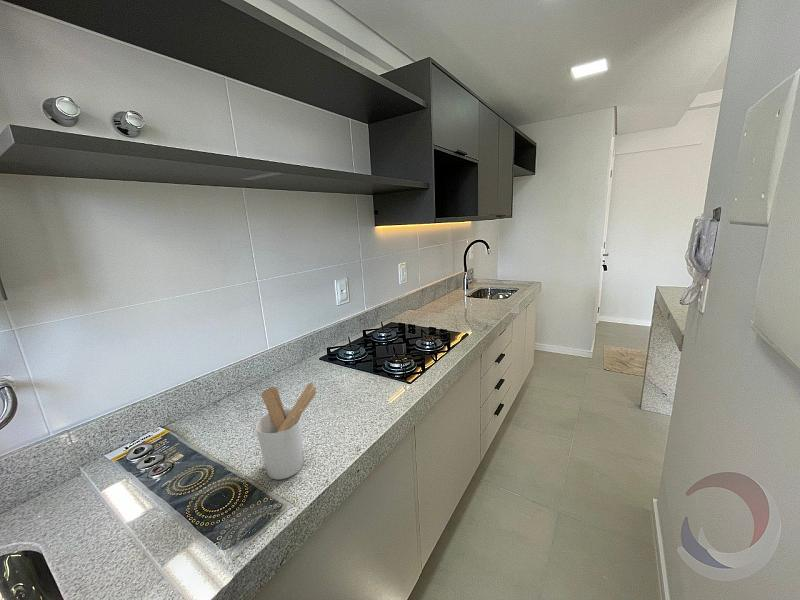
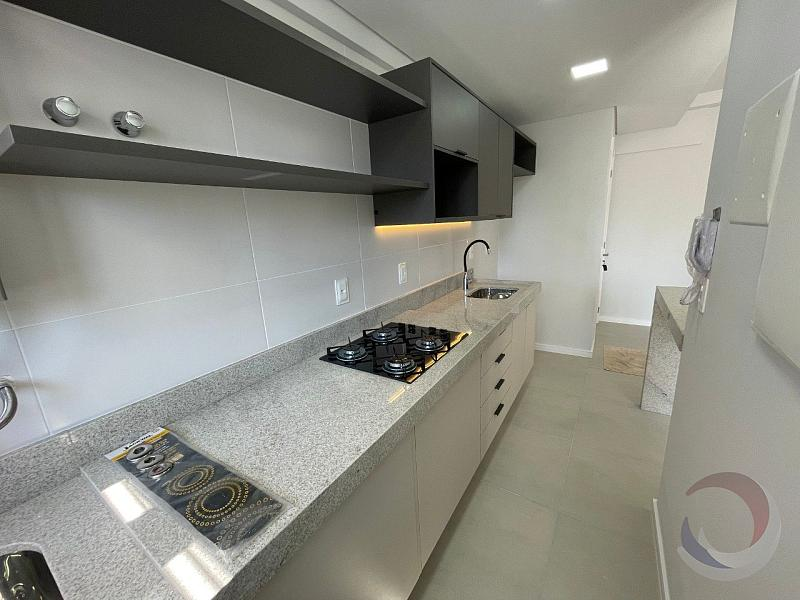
- utensil holder (291, 427)
